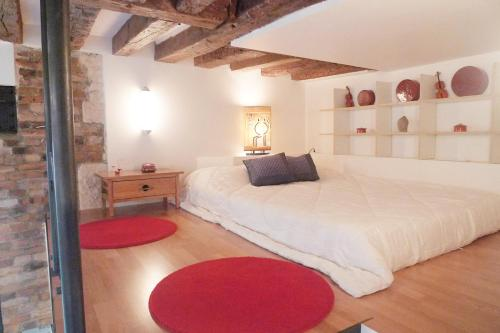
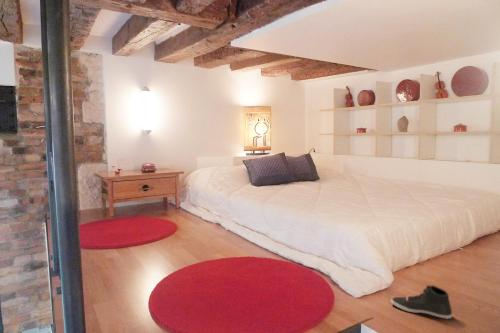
+ sneaker (420, 297)
